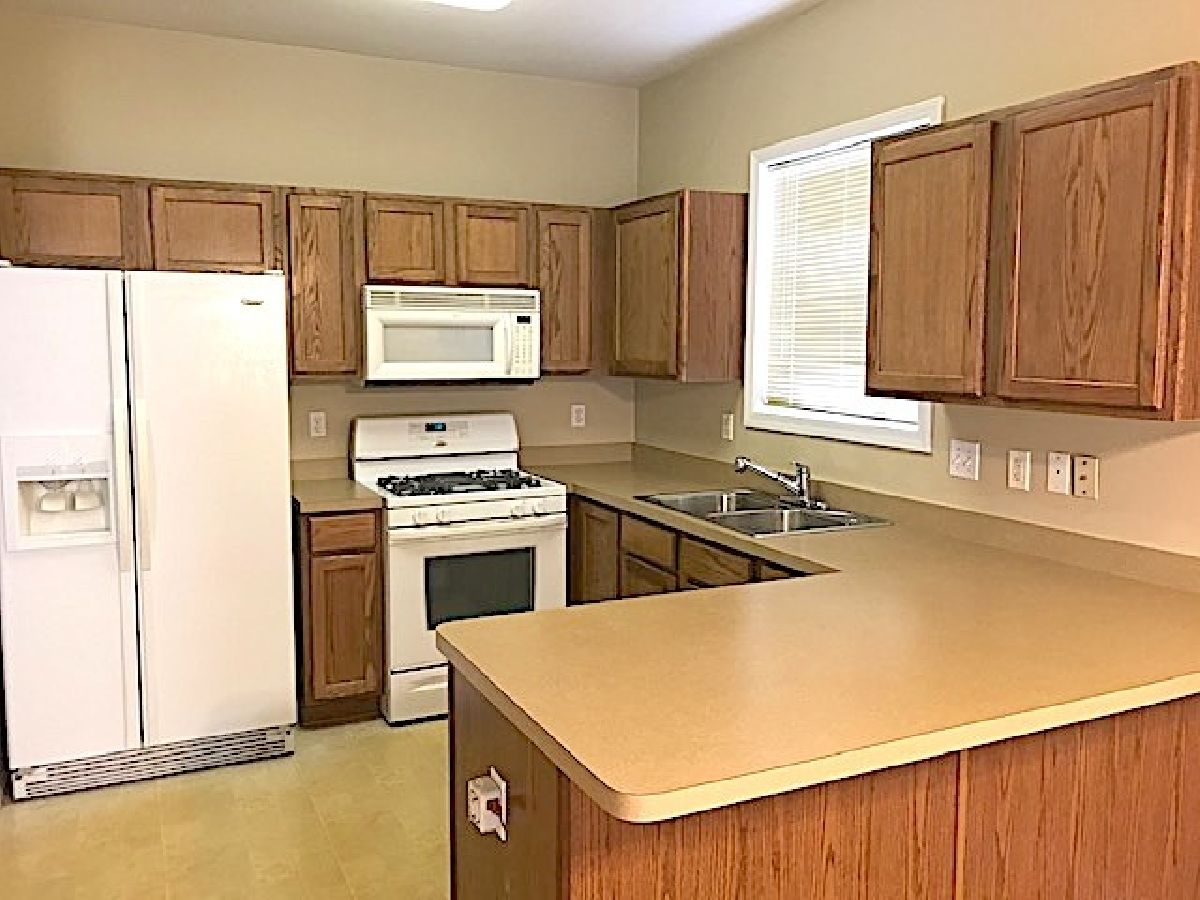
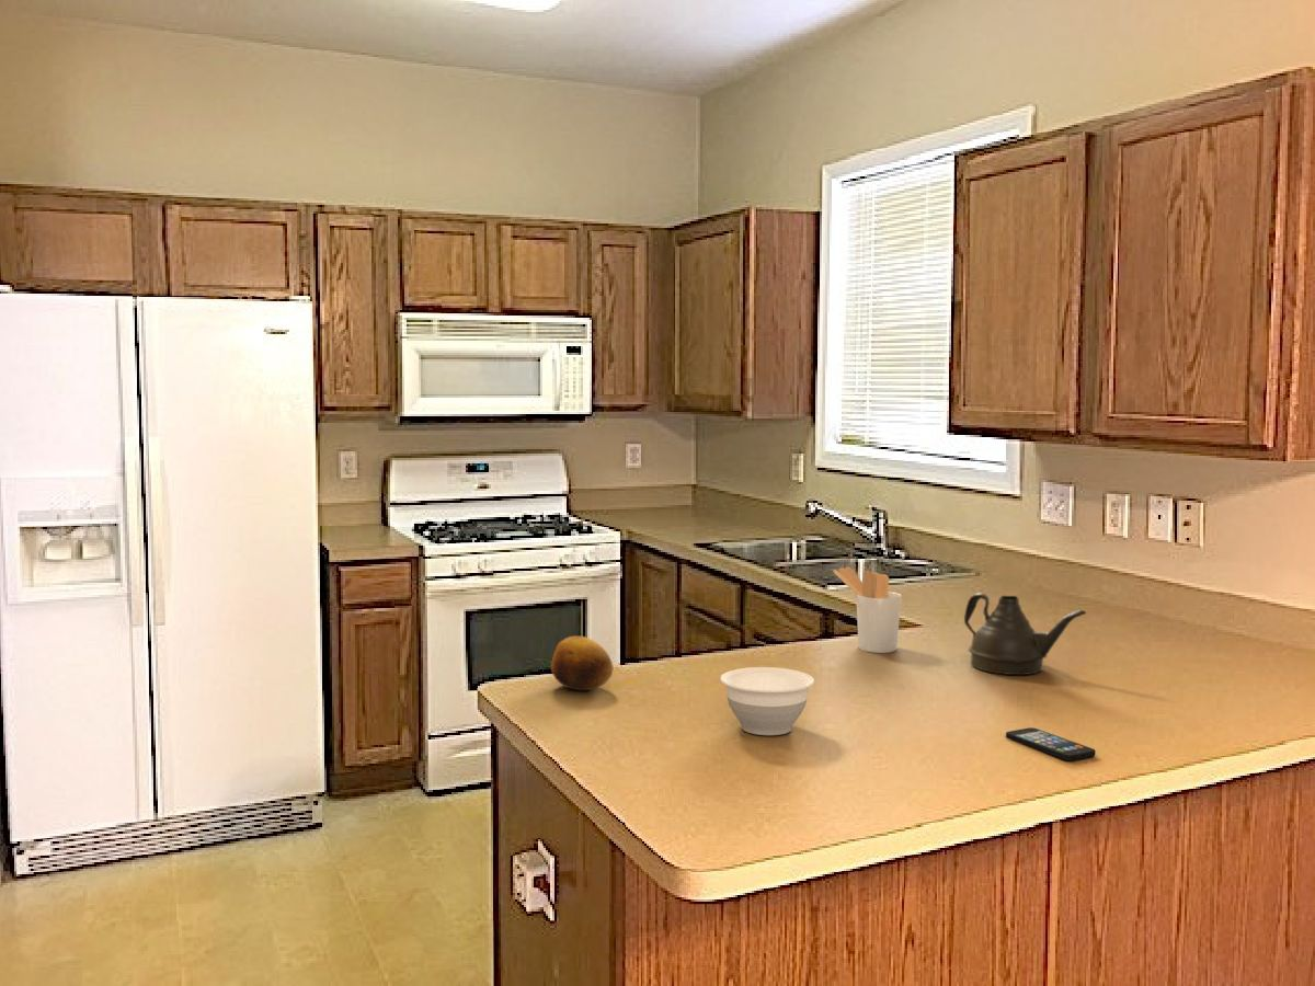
+ utensil holder (867, 607)
+ bowl (766, 702)
+ smartphone (1049, 743)
+ teapot (1021, 633)
+ fruit (580, 662)
